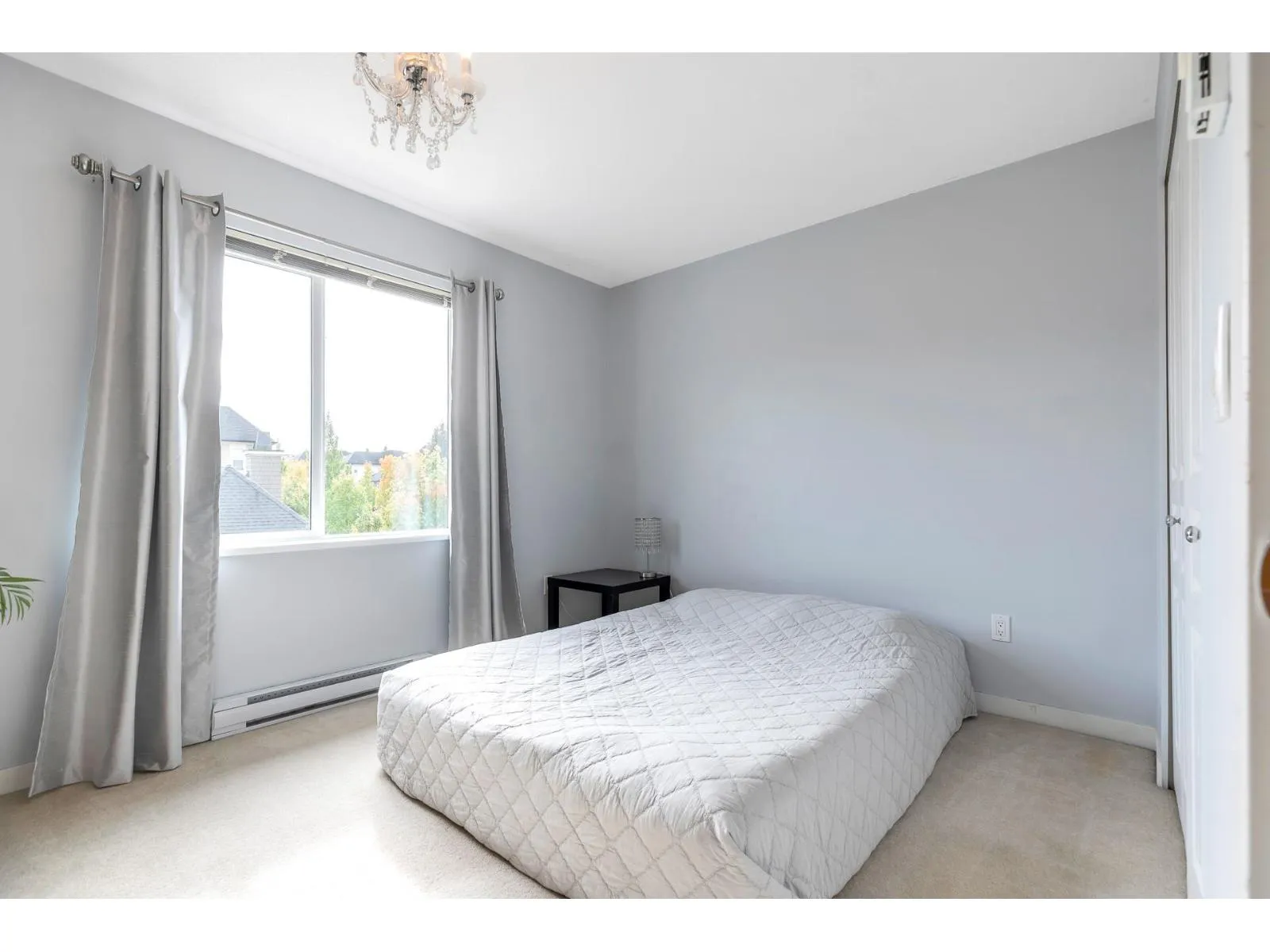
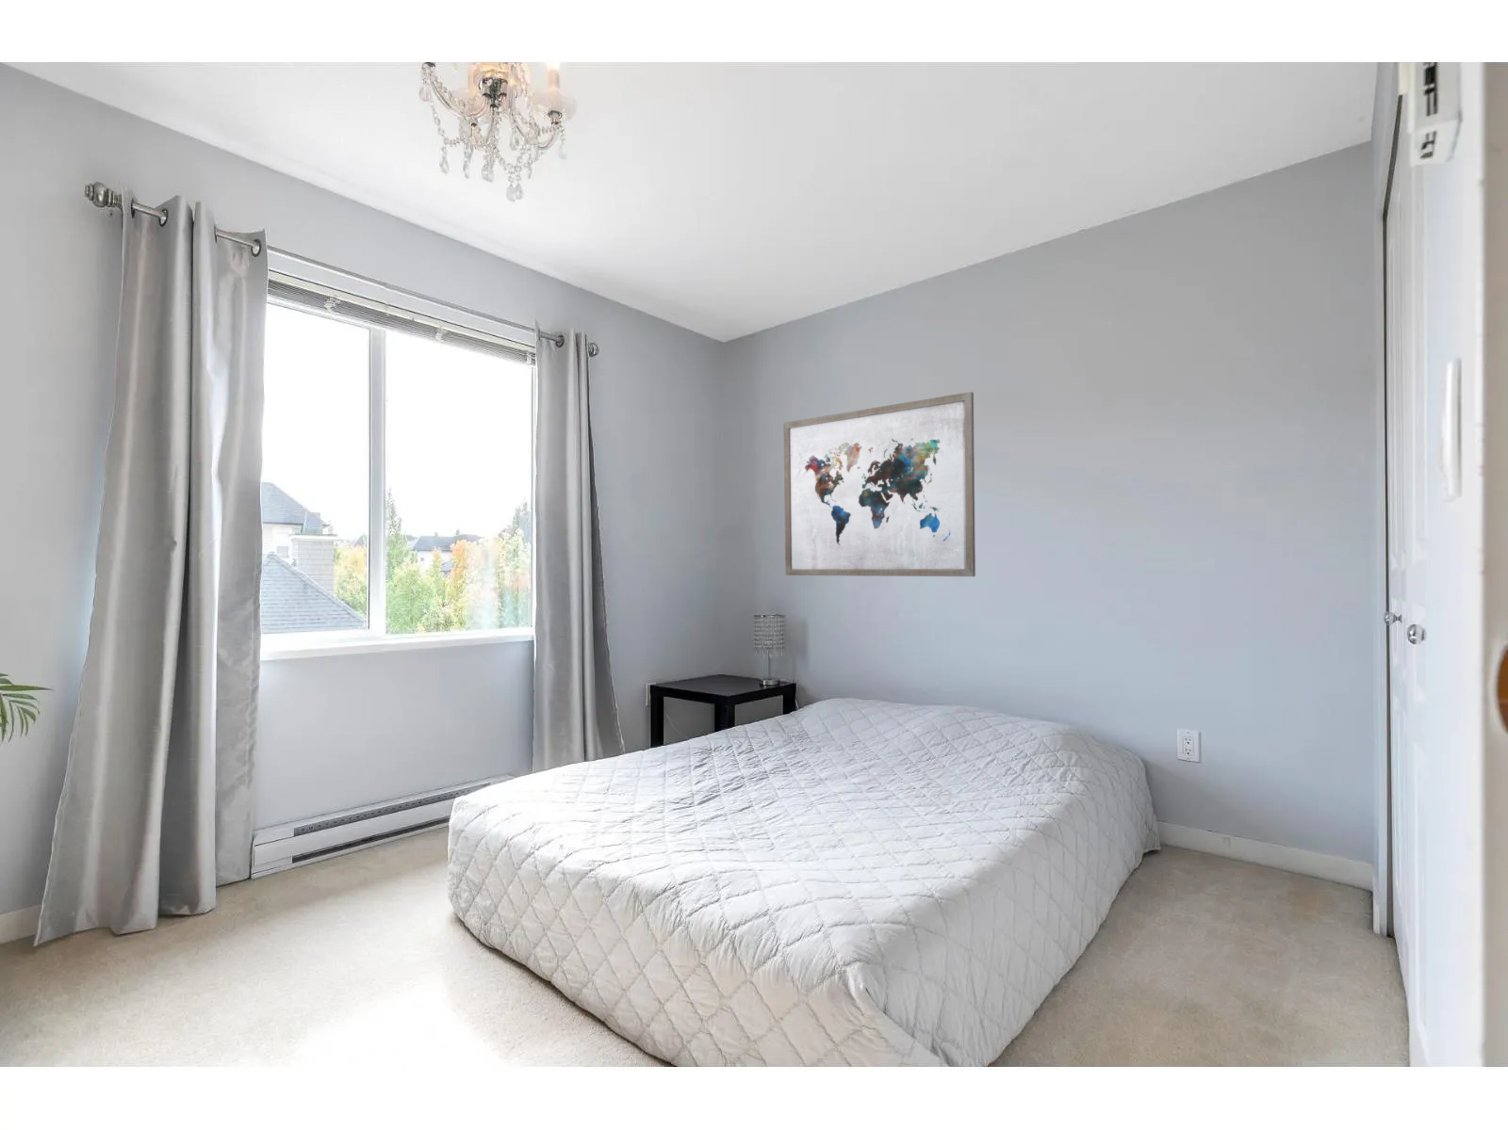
+ wall art (870, 493)
